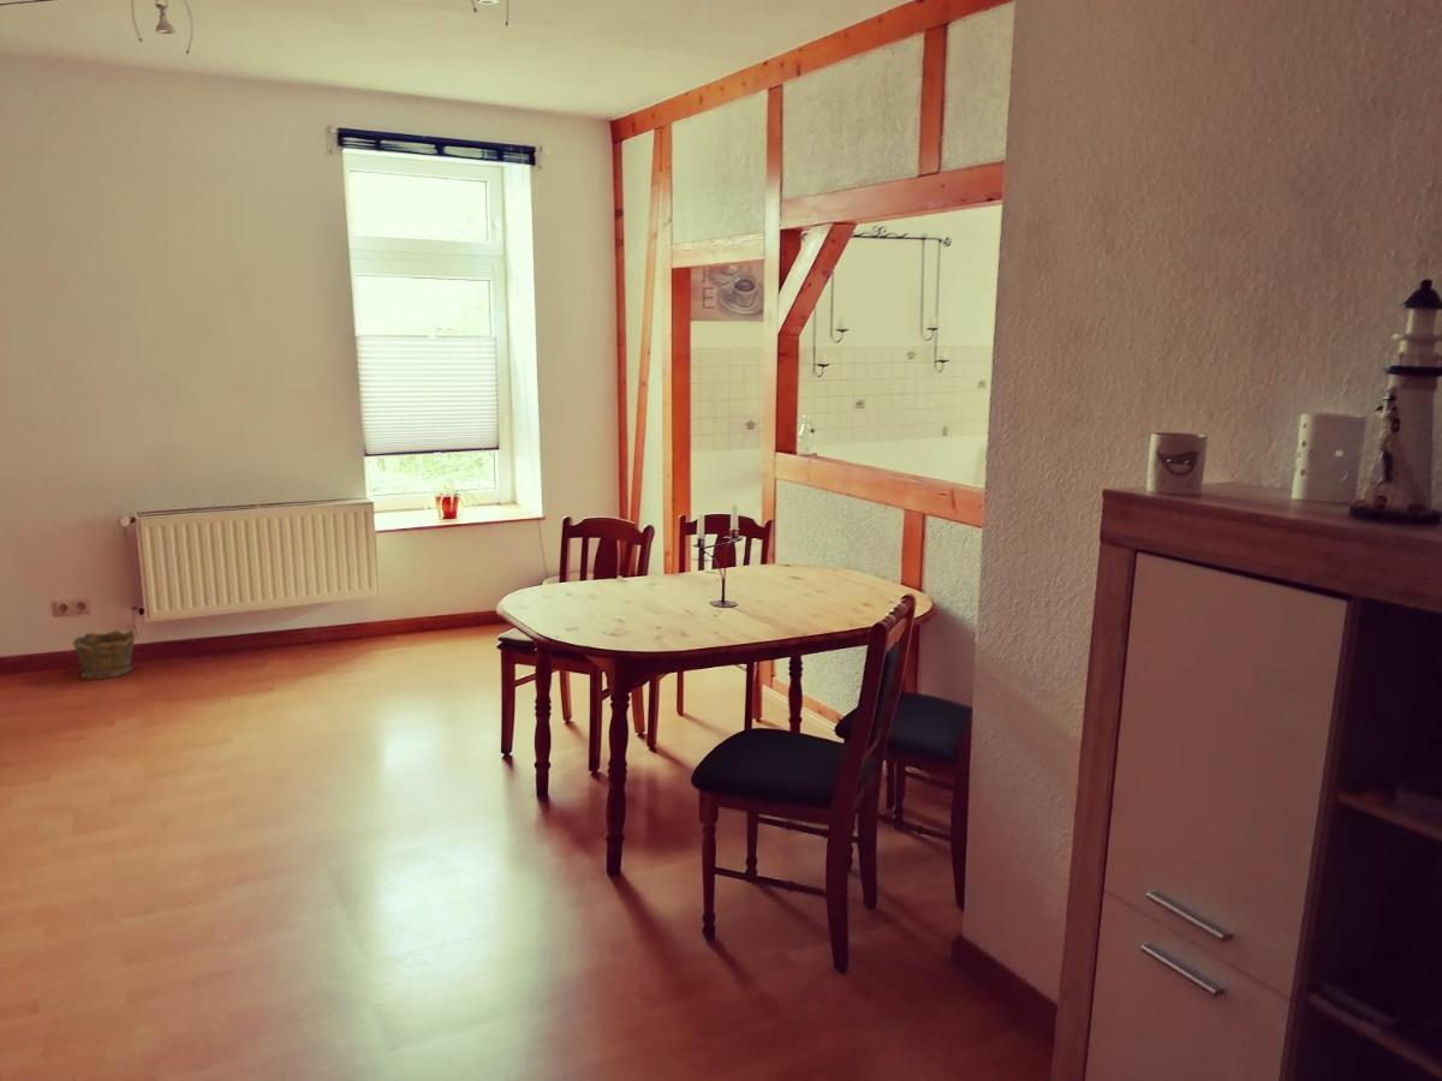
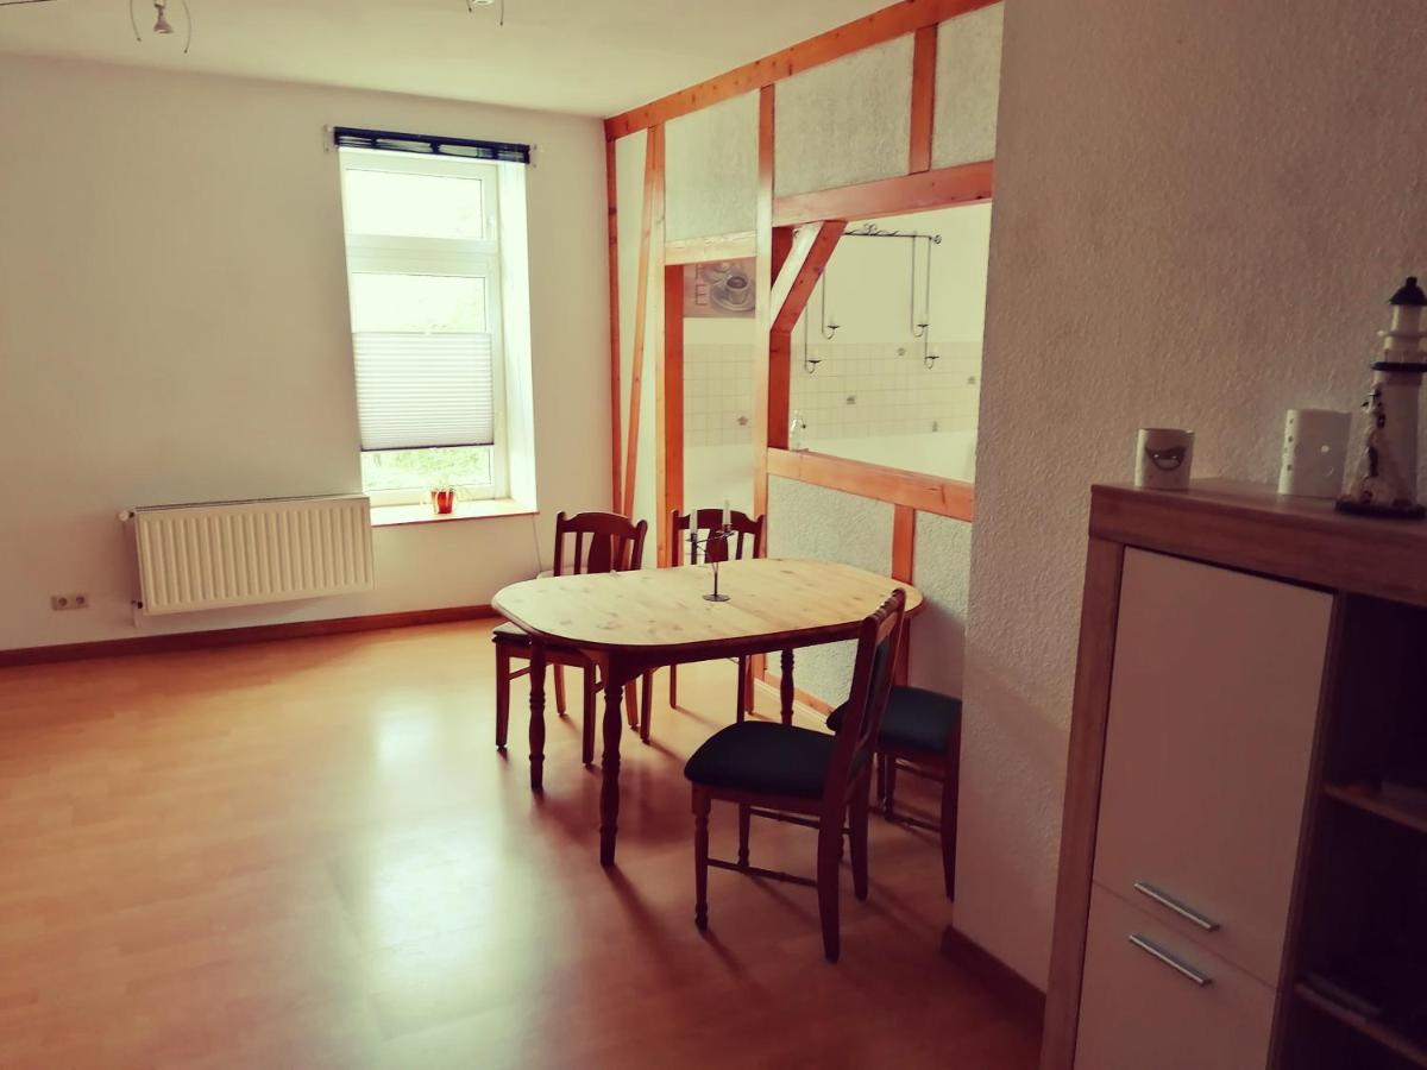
- clay pot (105, 646)
